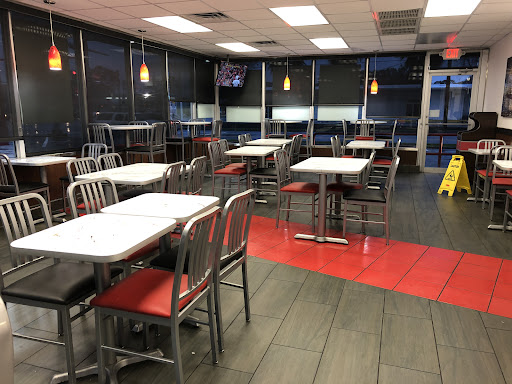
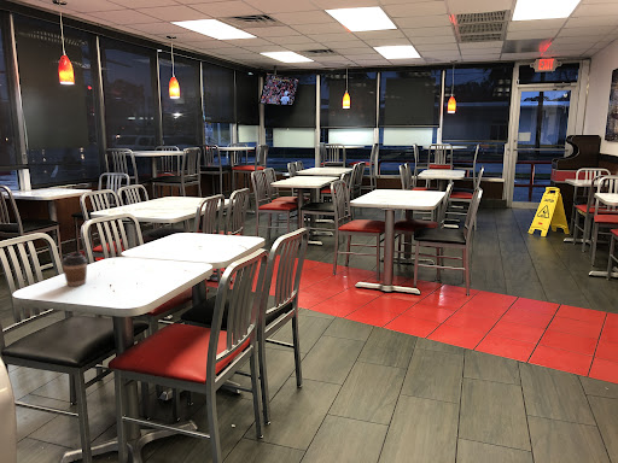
+ coffee cup (75, 268)
